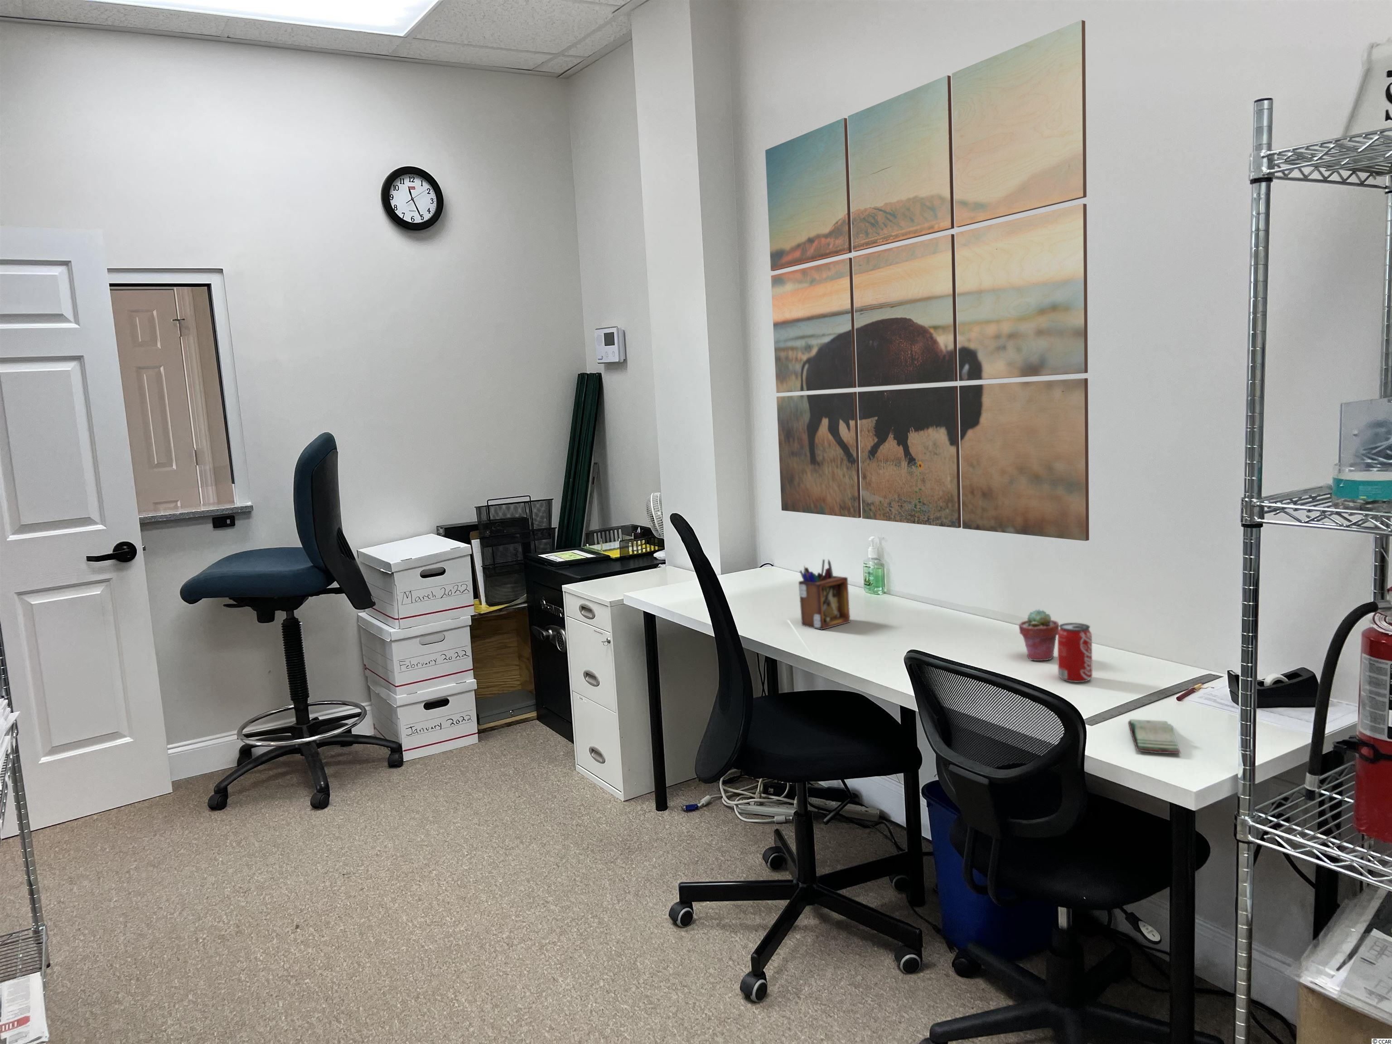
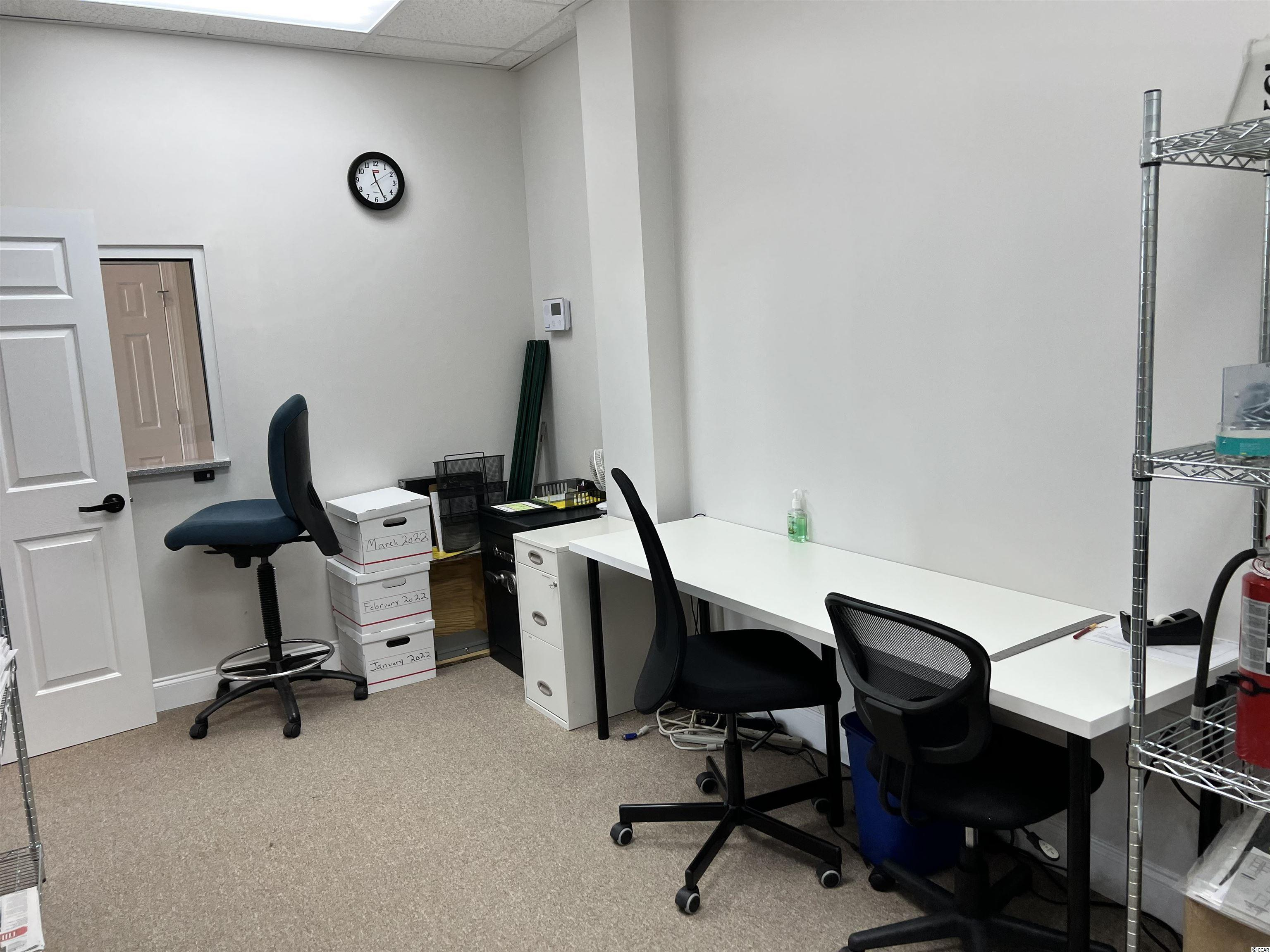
- beverage can (1074, 653)
- potted succulent (1039, 633)
- desk organizer (824, 593)
- book (1153, 730)
- wall art (903, 316)
